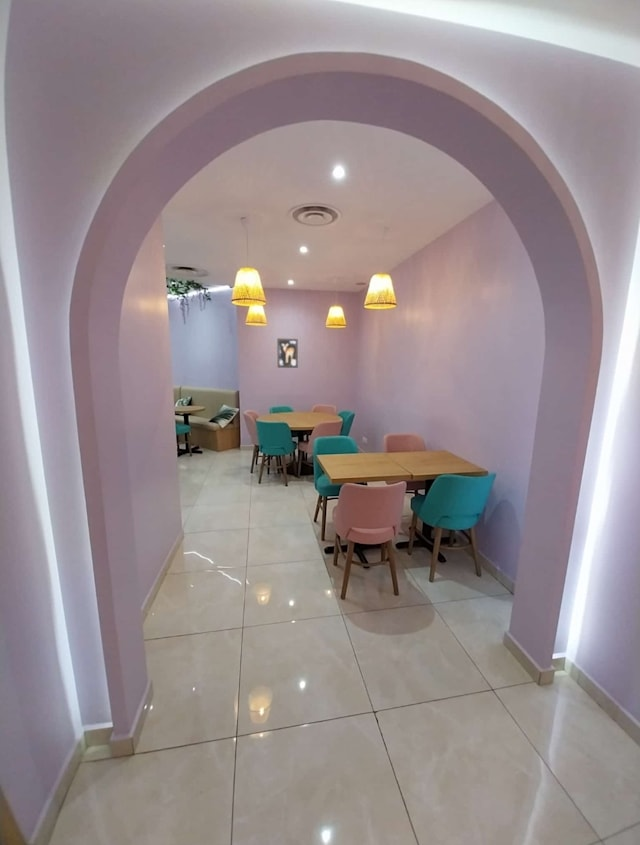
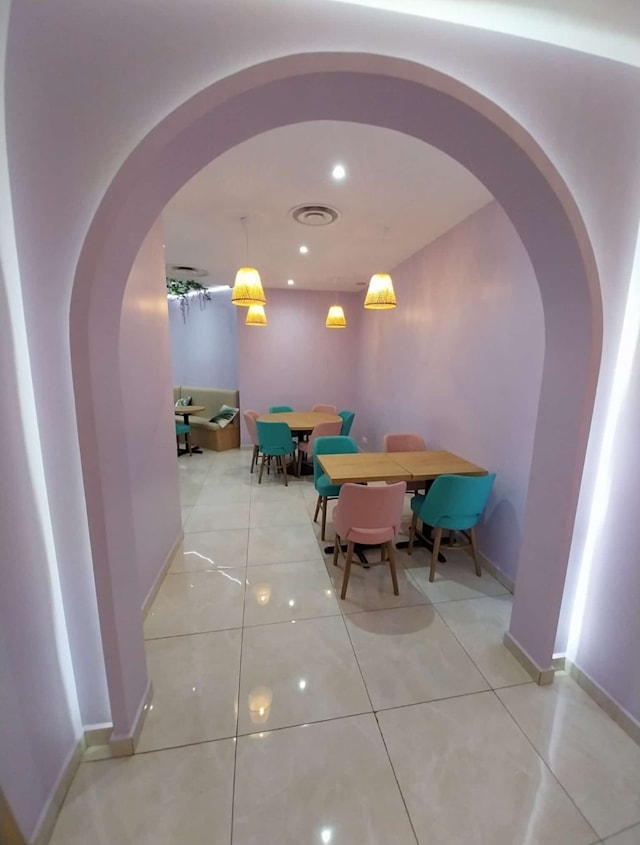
- wall art (287, 353)
